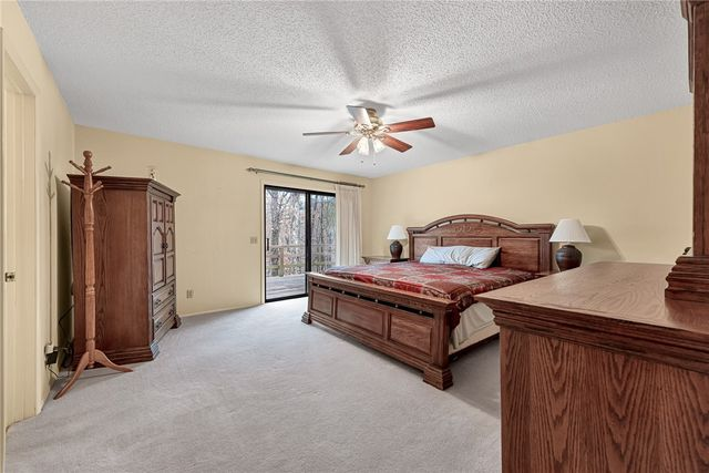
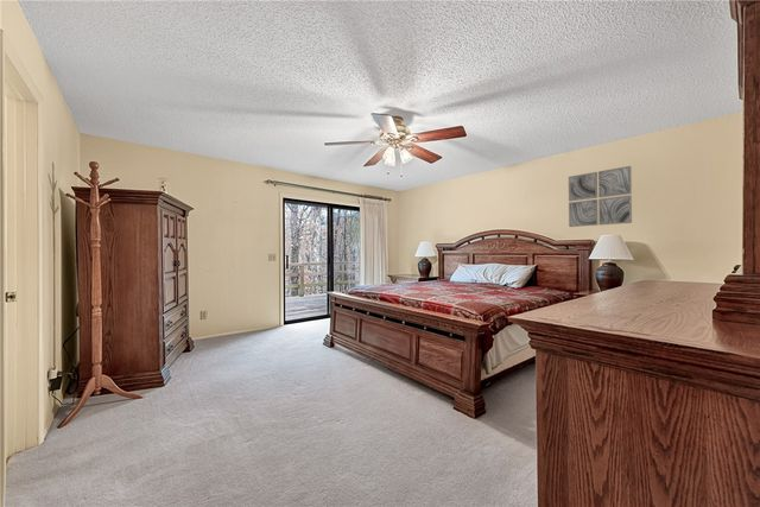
+ wall art (596, 197)
